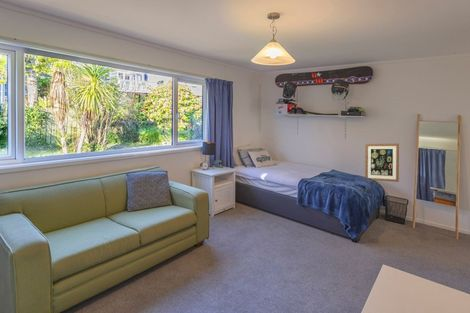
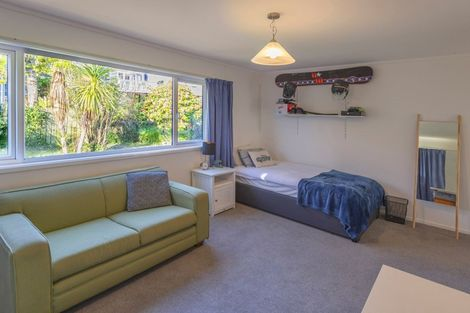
- wall art (381, 162)
